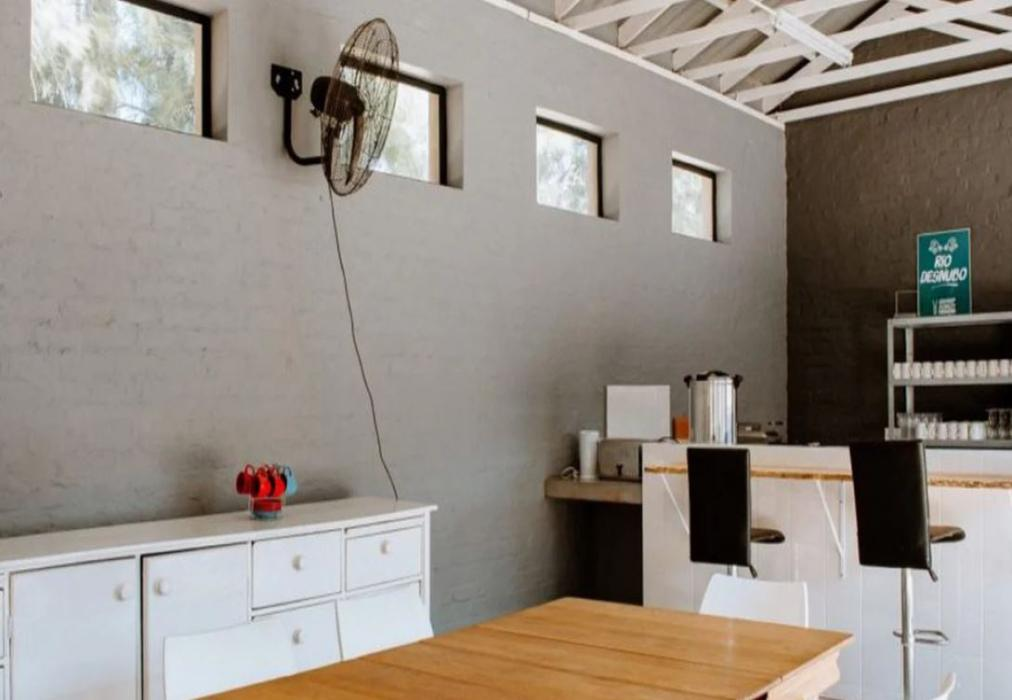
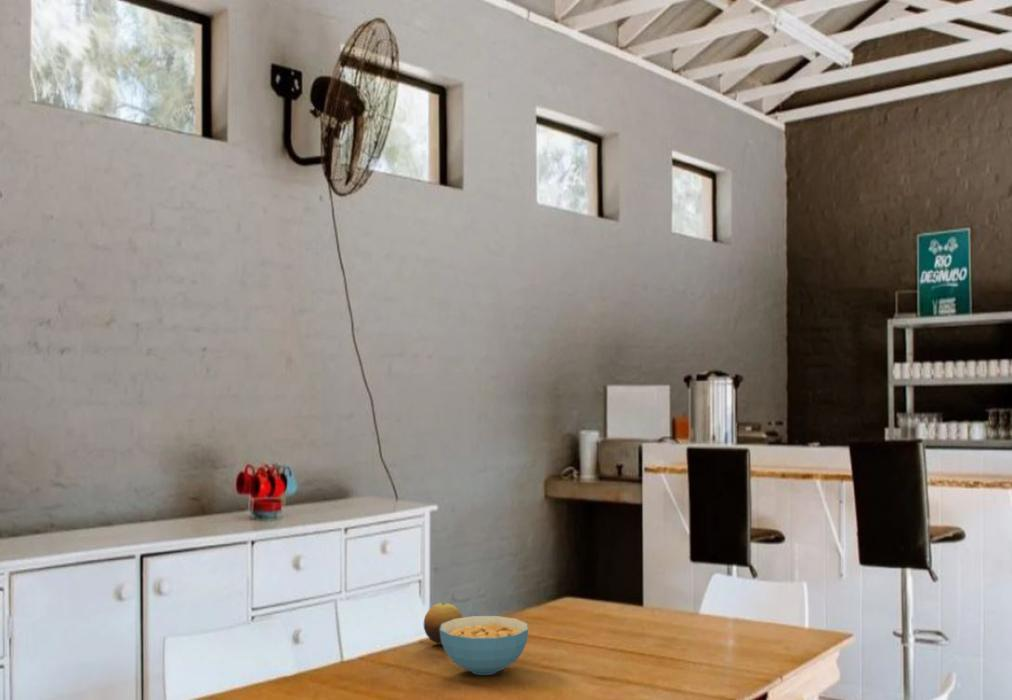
+ fruit (443, 622)
+ cereal bowl (484, 648)
